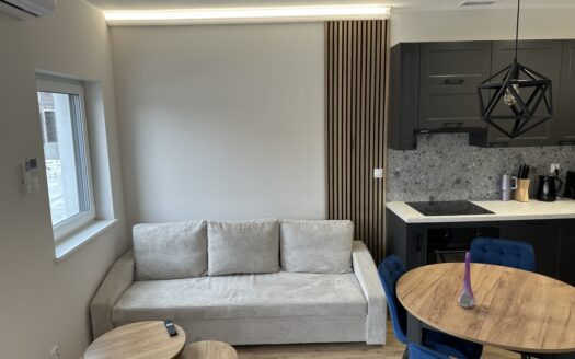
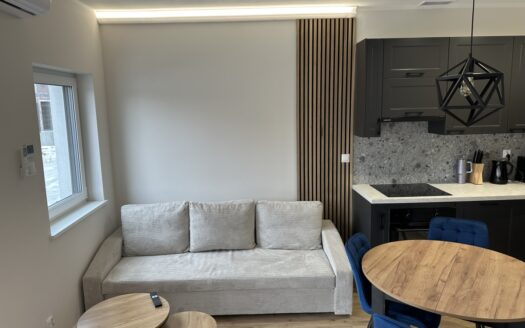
- vase (468, 278)
